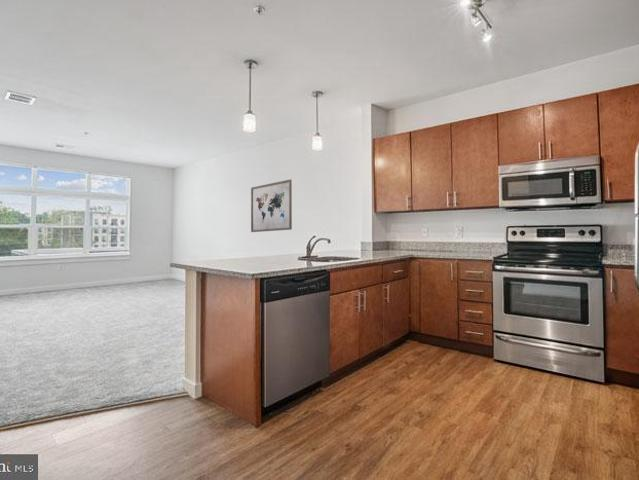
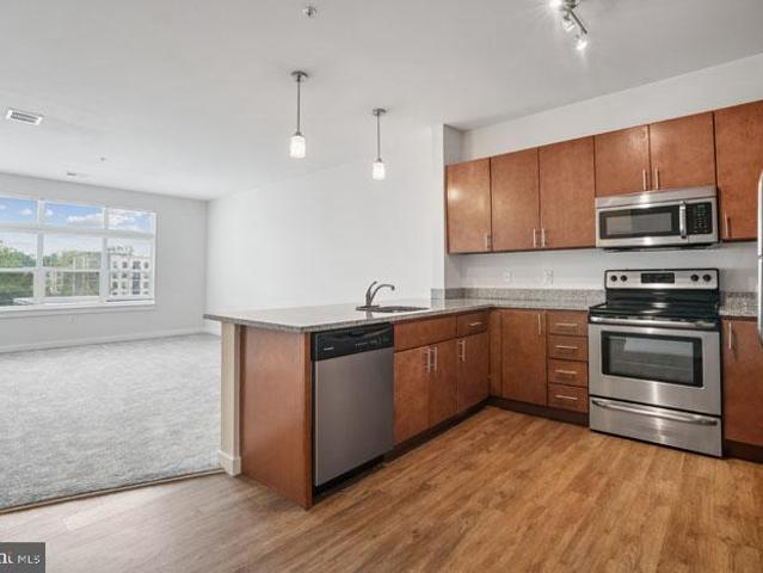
- wall art (270, 207)
